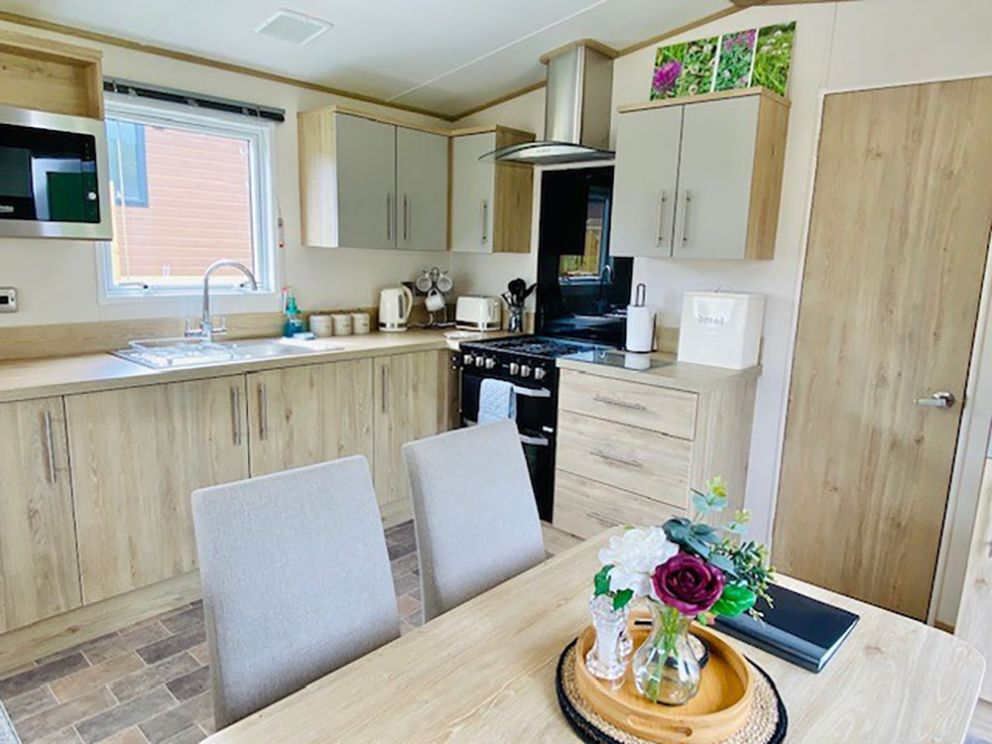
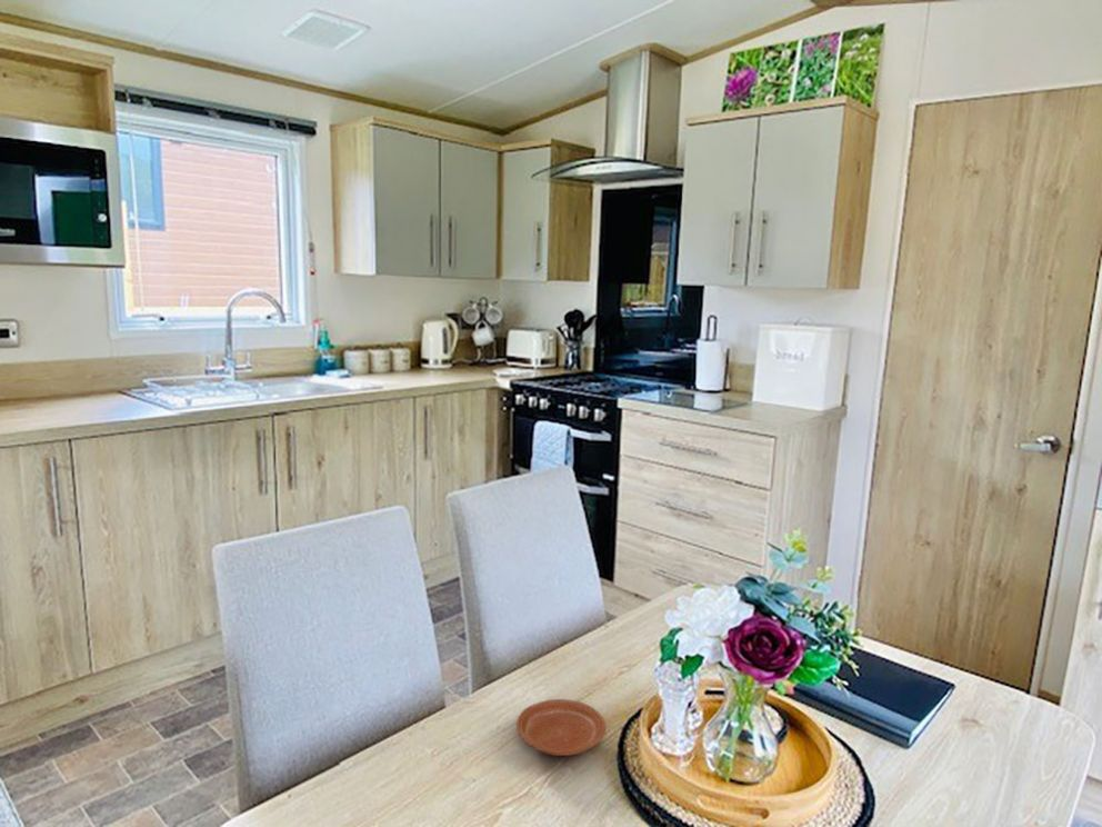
+ plate (560, 733)
